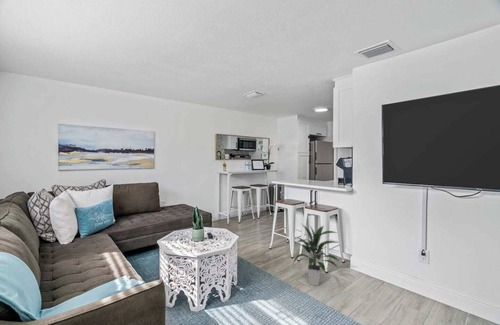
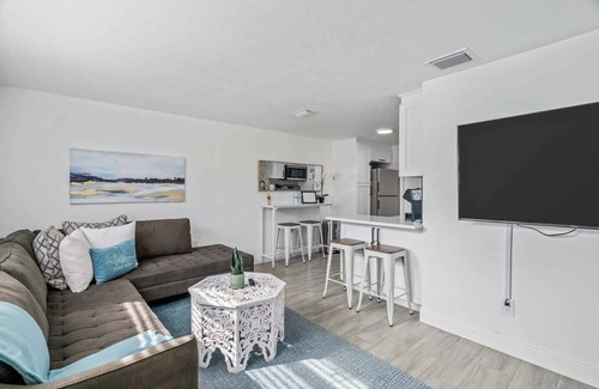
- indoor plant (315, 253)
